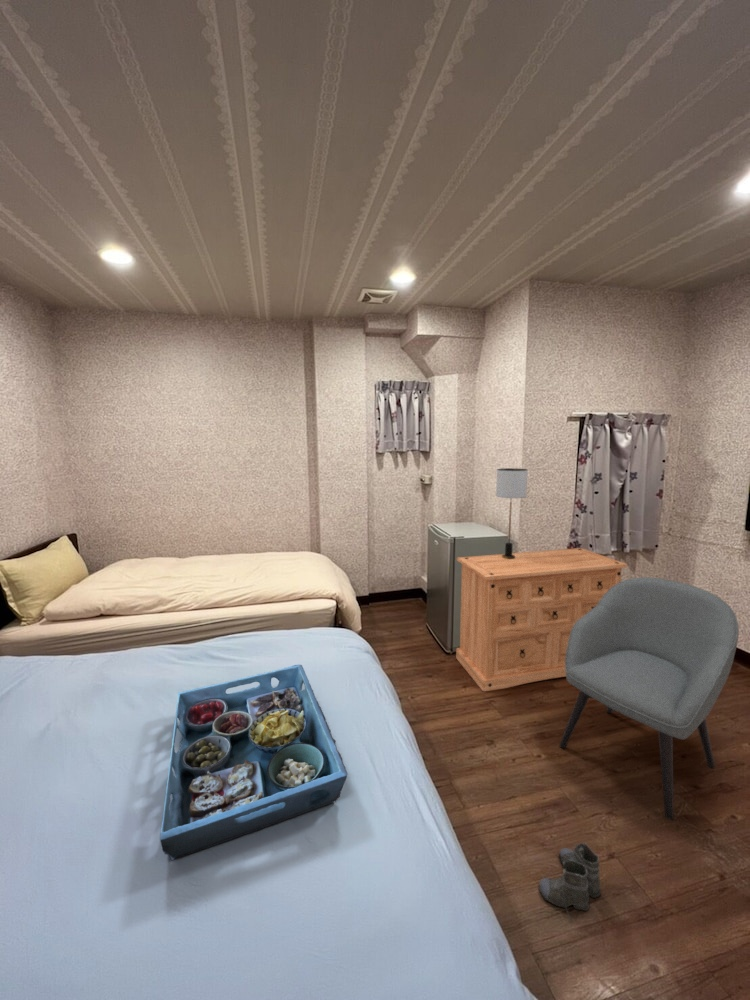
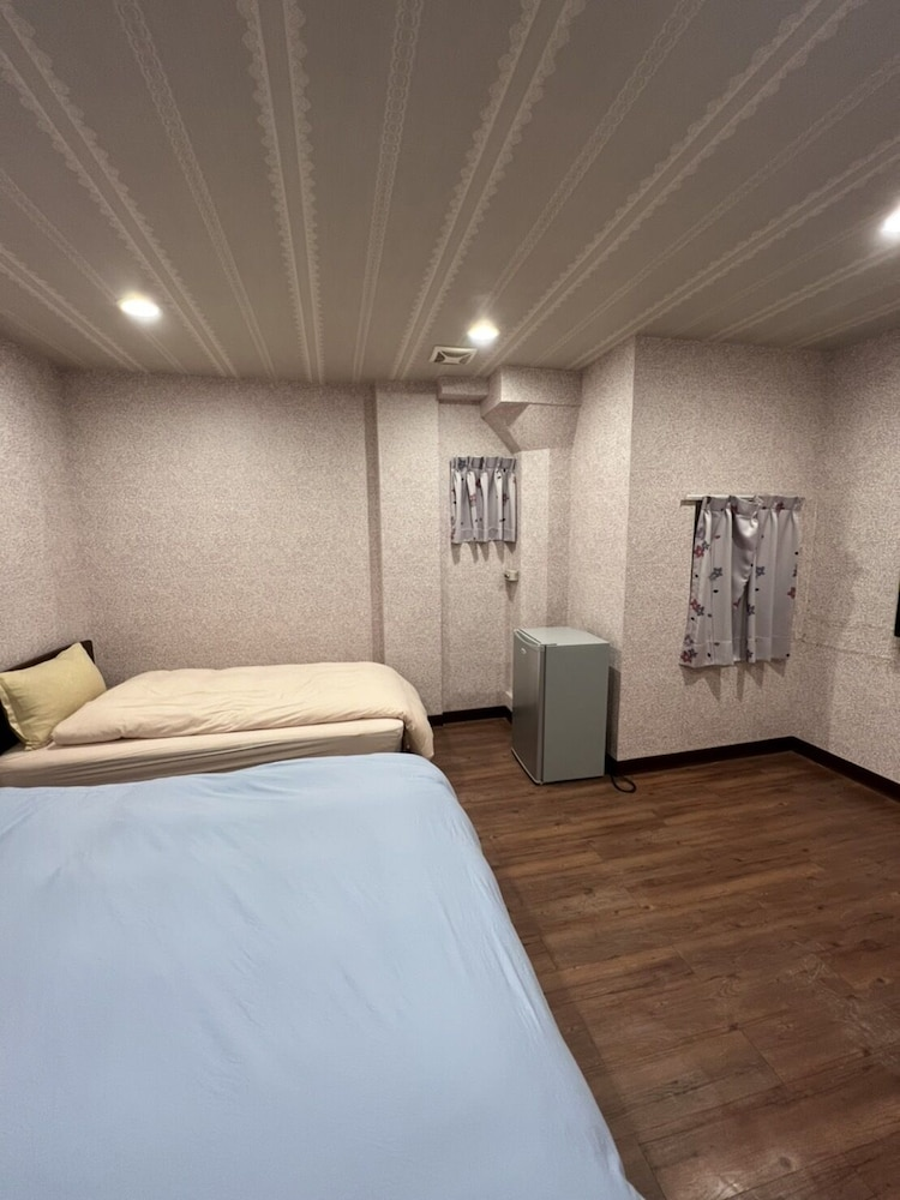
- table lamp (510, 513)
- dresser (536, 613)
- boots (572, 868)
- chair (644, 677)
- serving tray (251, 737)
